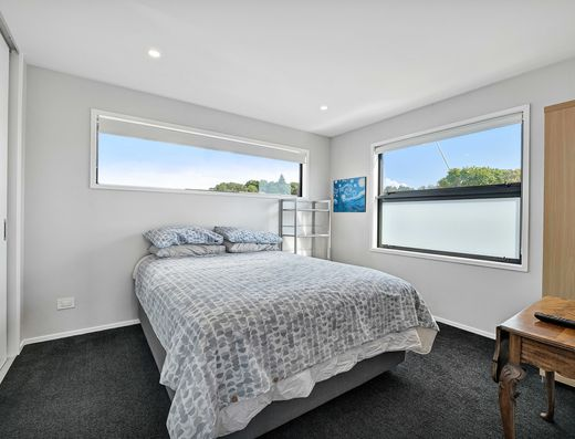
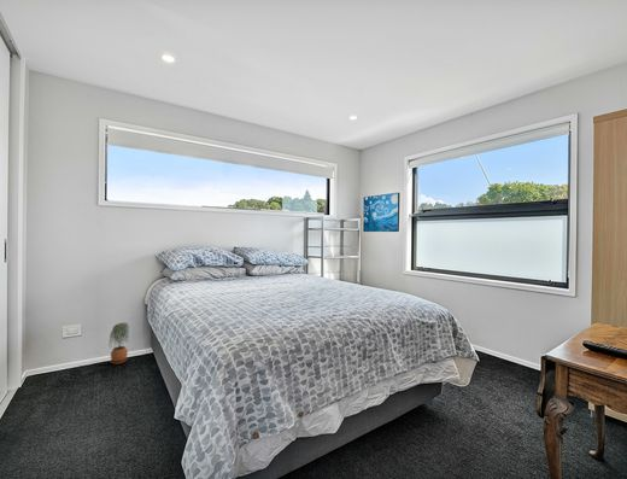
+ potted plant (118, 343)
